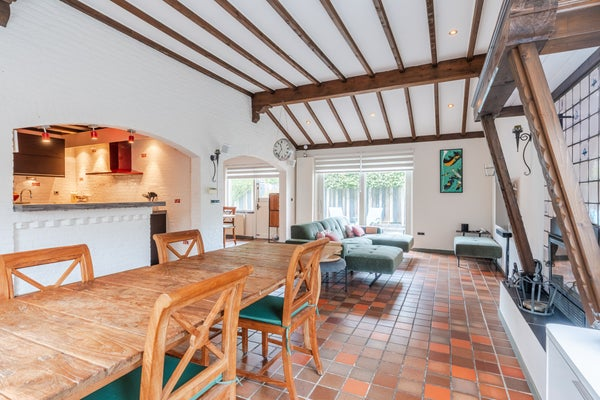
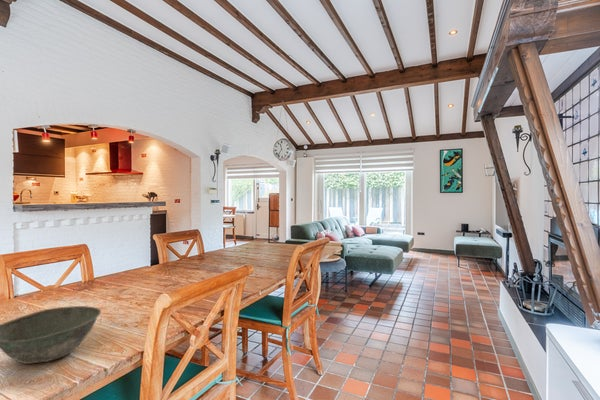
+ bowl (50, 336)
